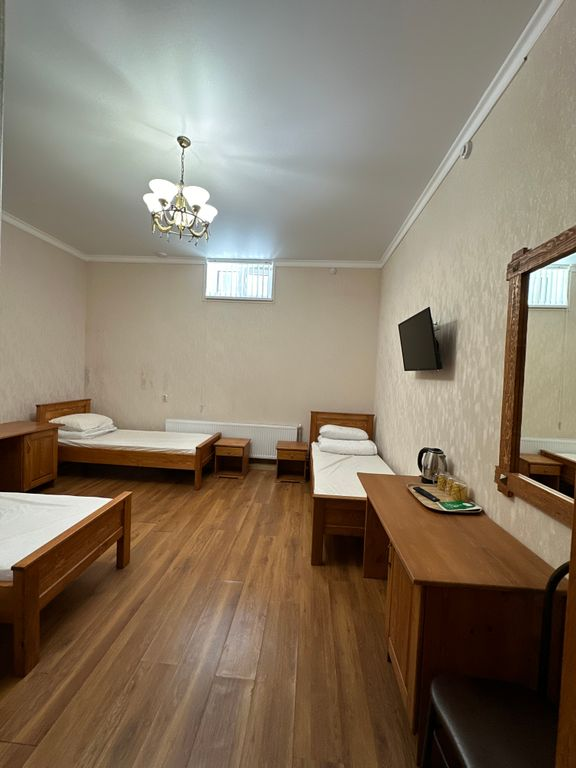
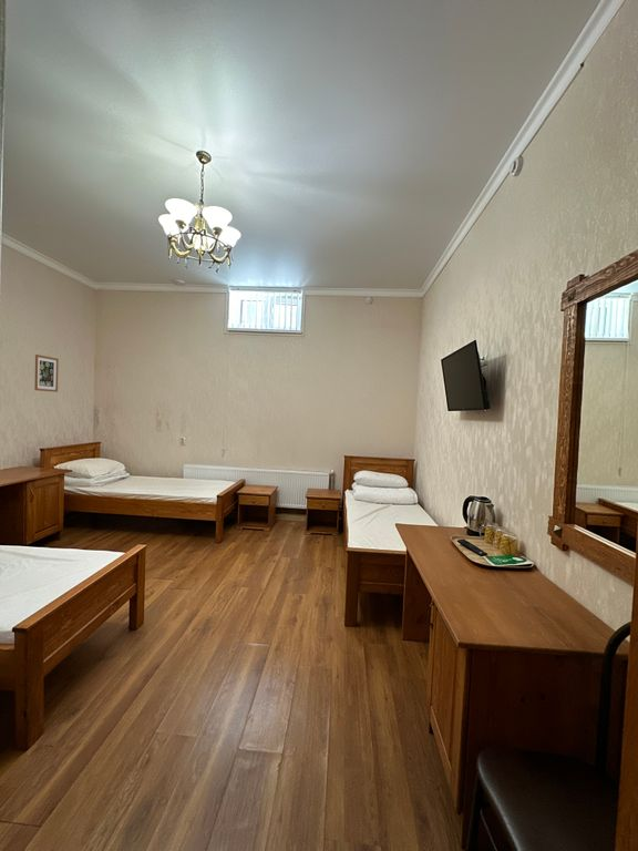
+ wall art (47, 373)
